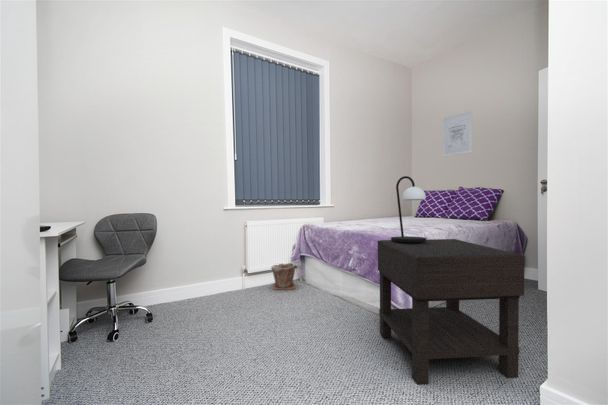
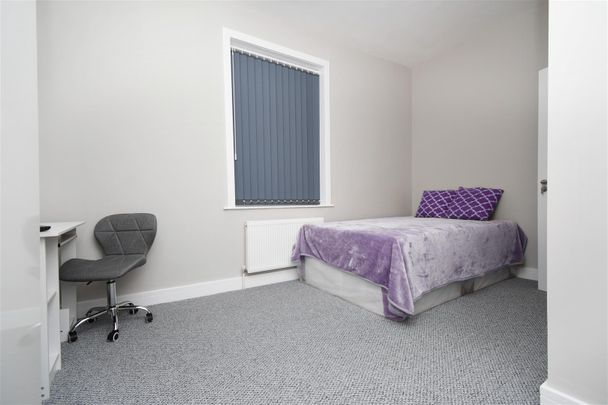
- table lamp (400, 208)
- wall art (456, 134)
- nightstand (439, 299)
- plant pot (283, 275)
